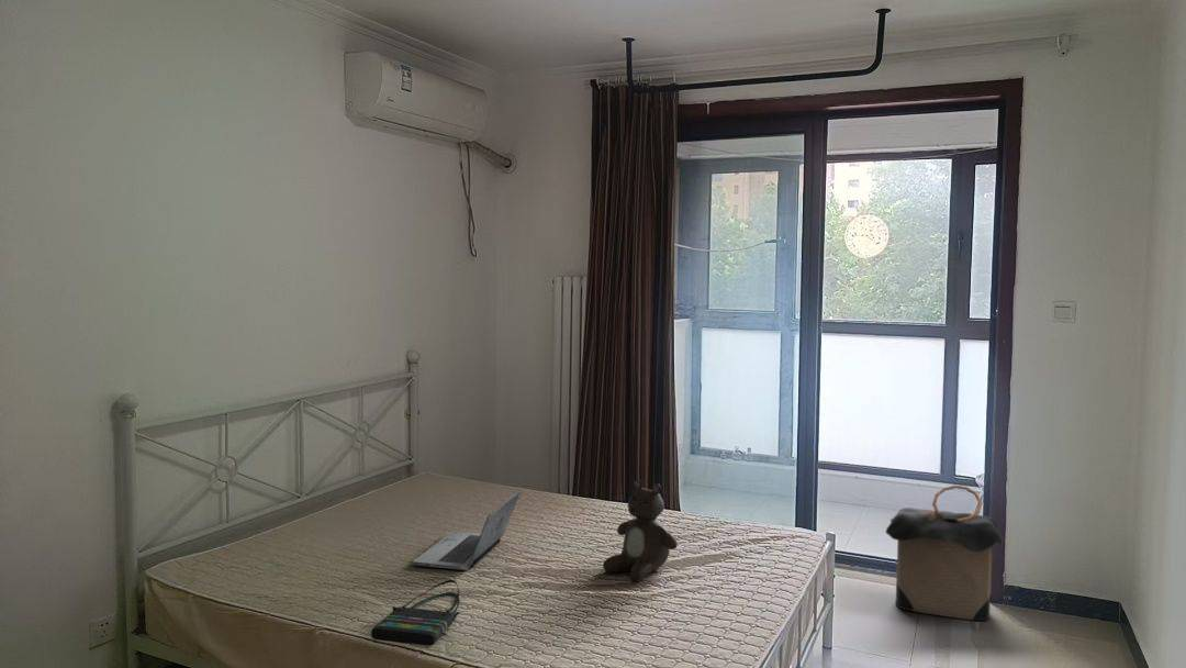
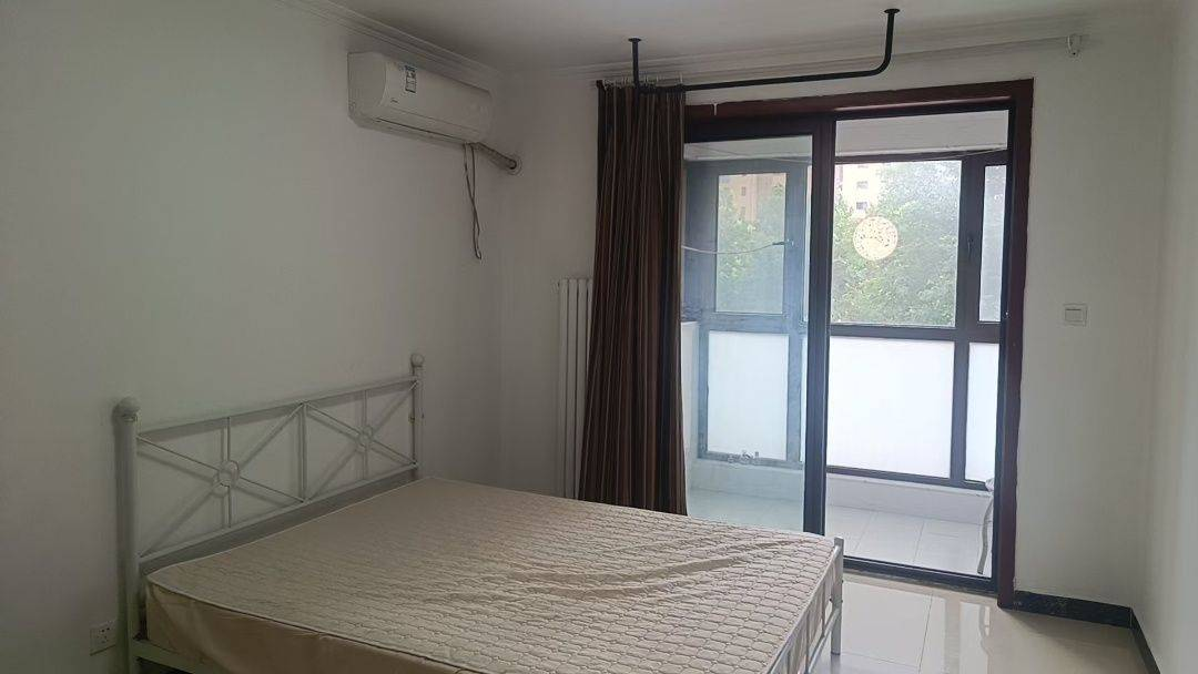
- tote bag (427, 610)
- teddy bear (638, 527)
- laundry hamper (941, 548)
- laptop (469, 533)
